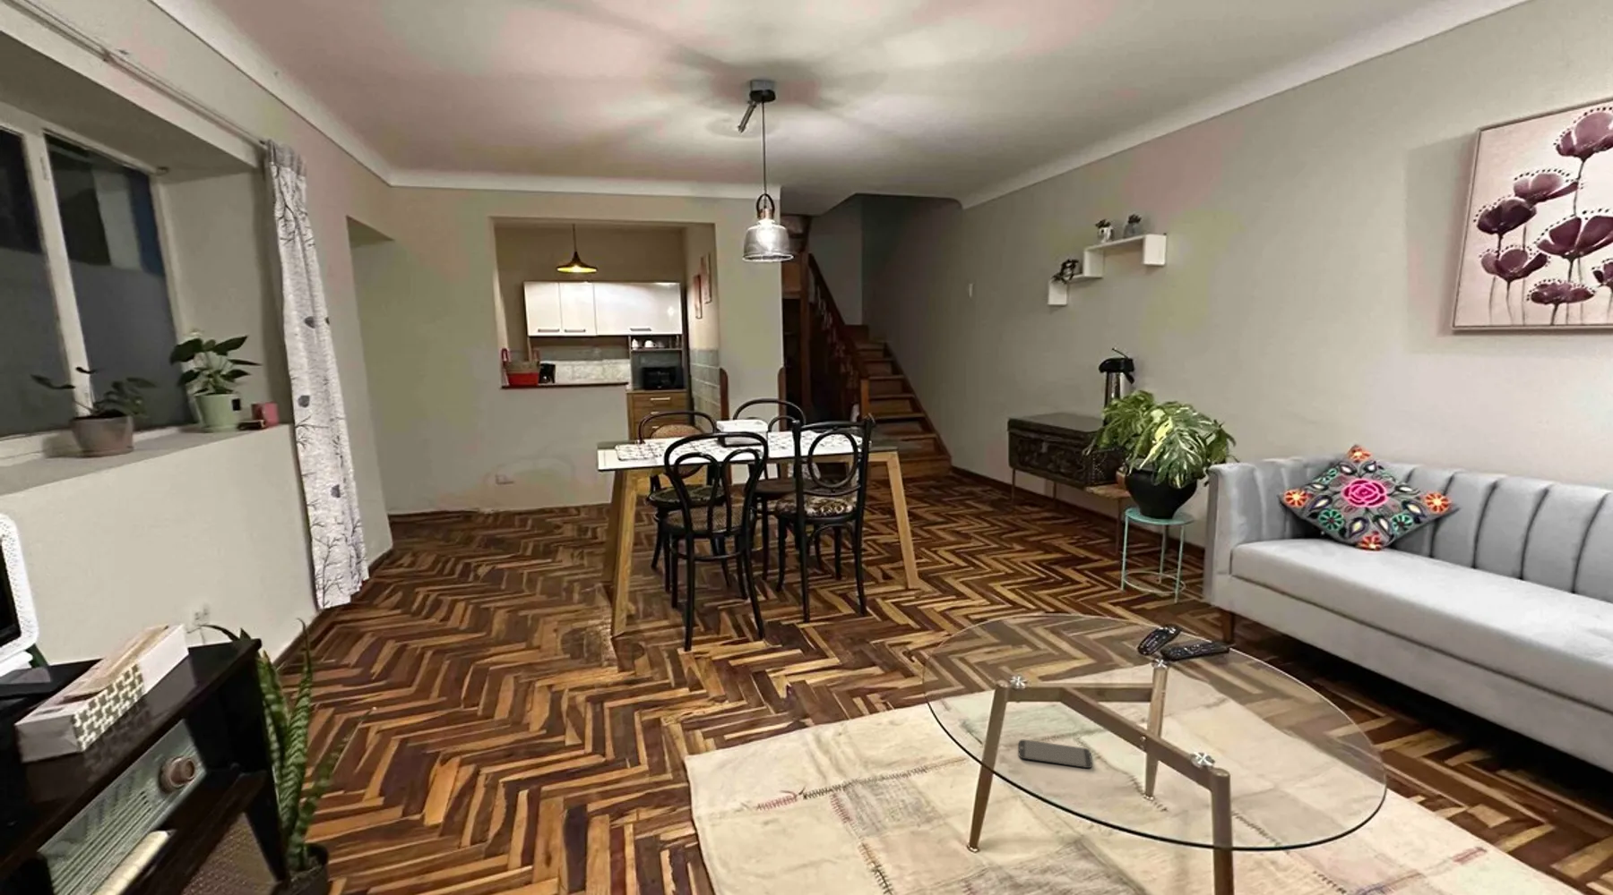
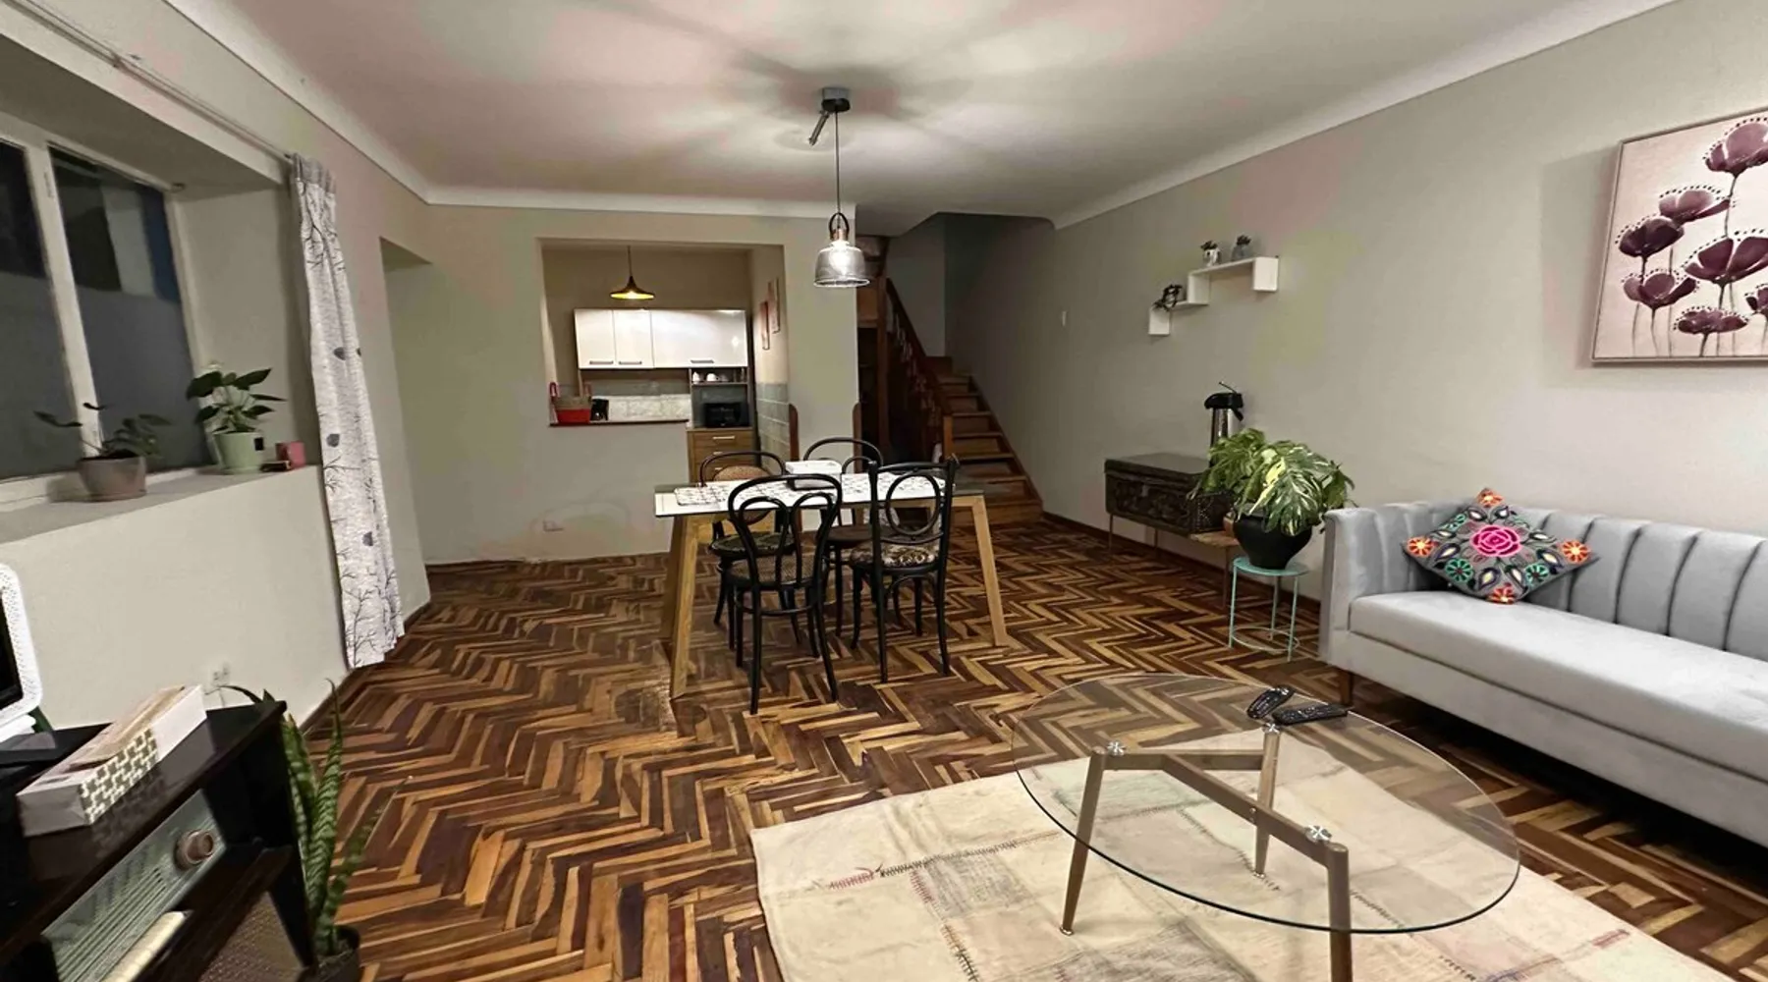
- smartphone (1054, 753)
